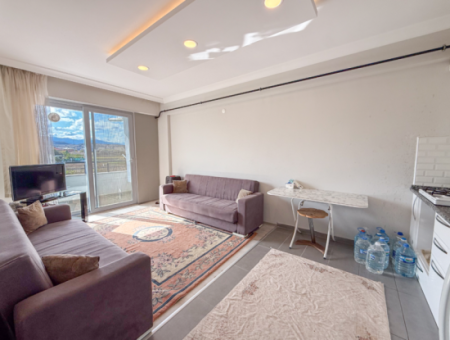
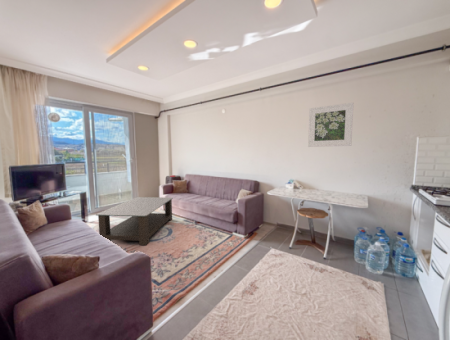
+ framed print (329, 126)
+ coffee table (141, 217)
